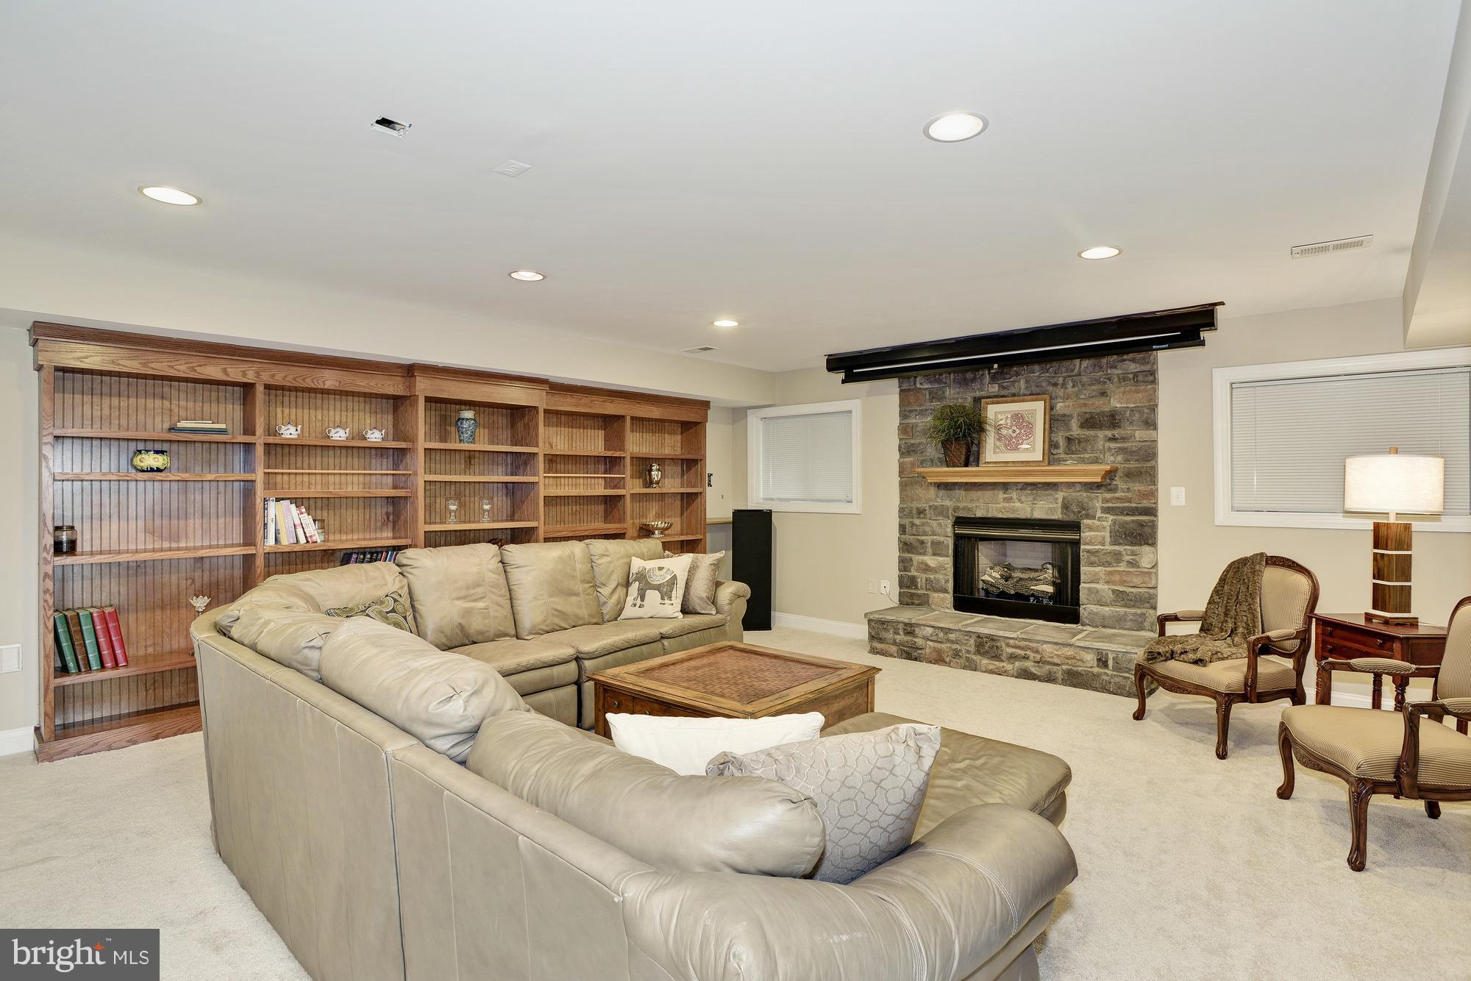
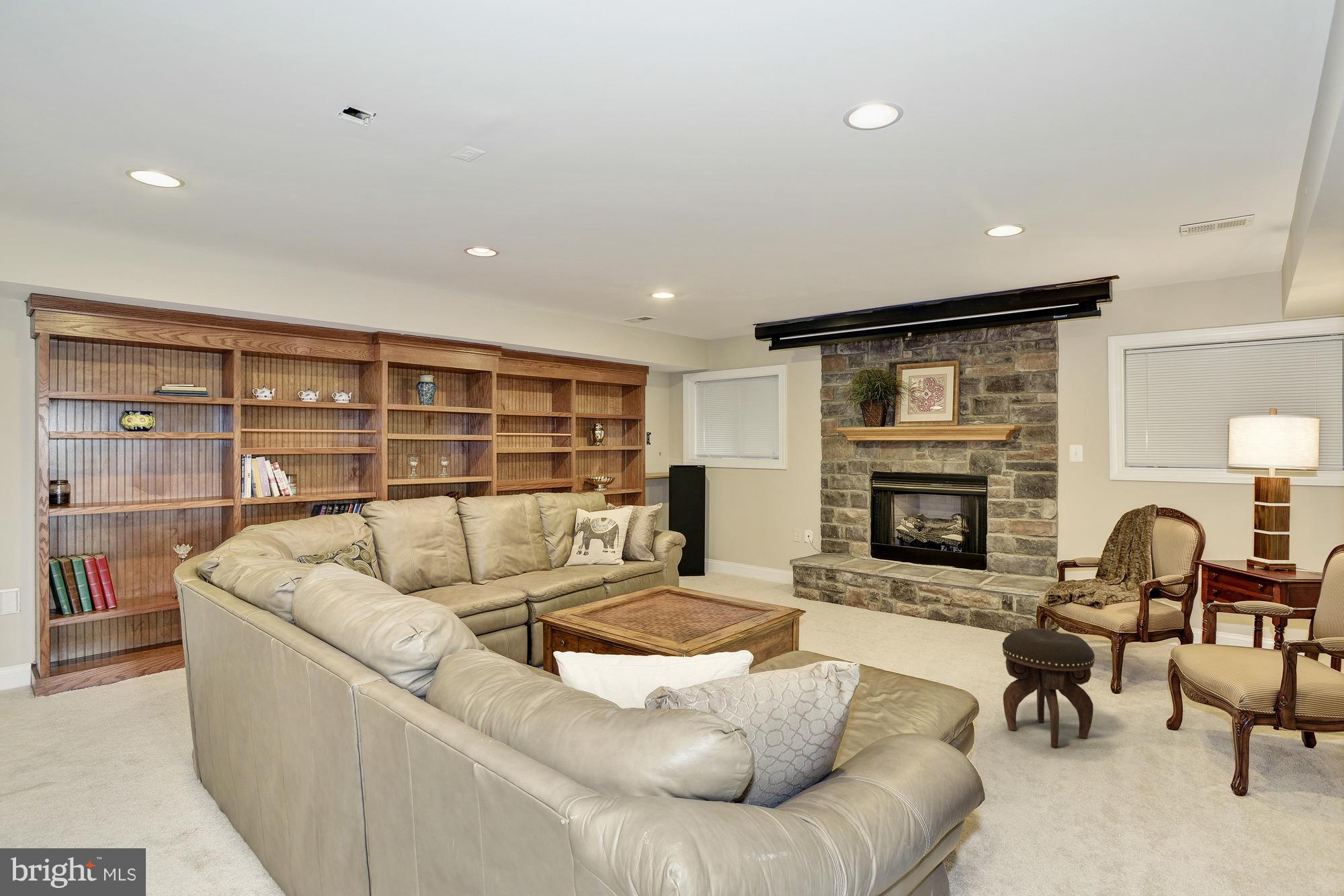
+ footstool (1047, 684)
